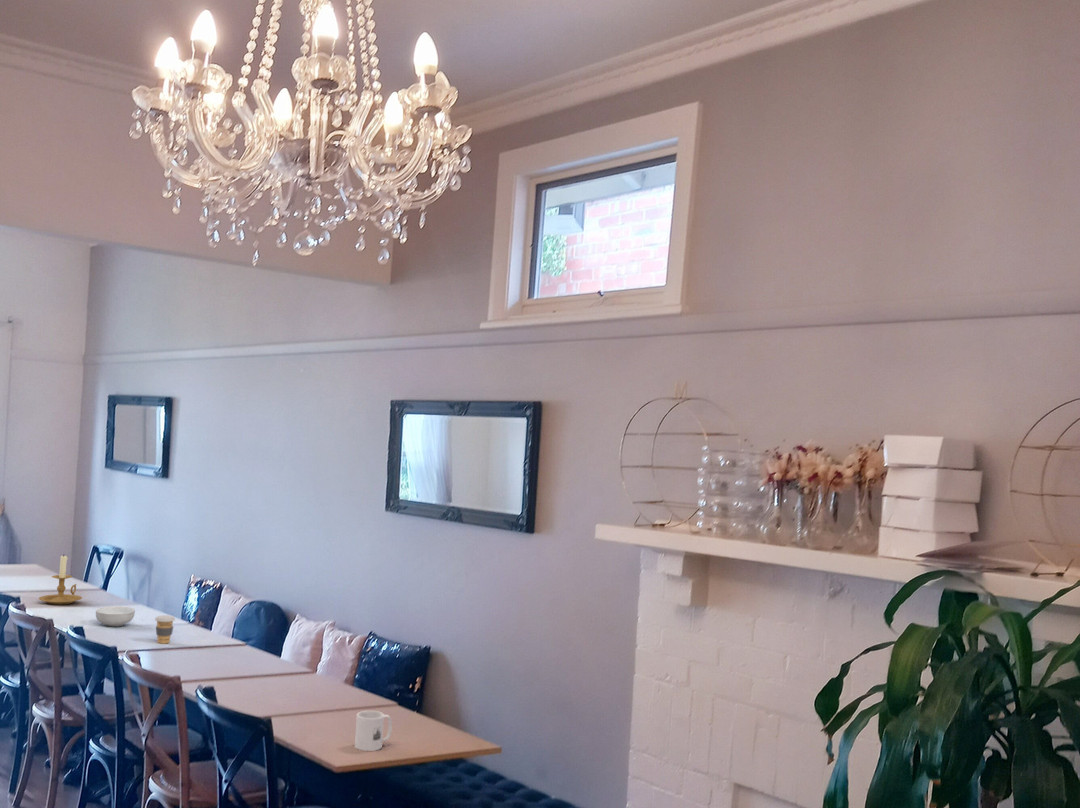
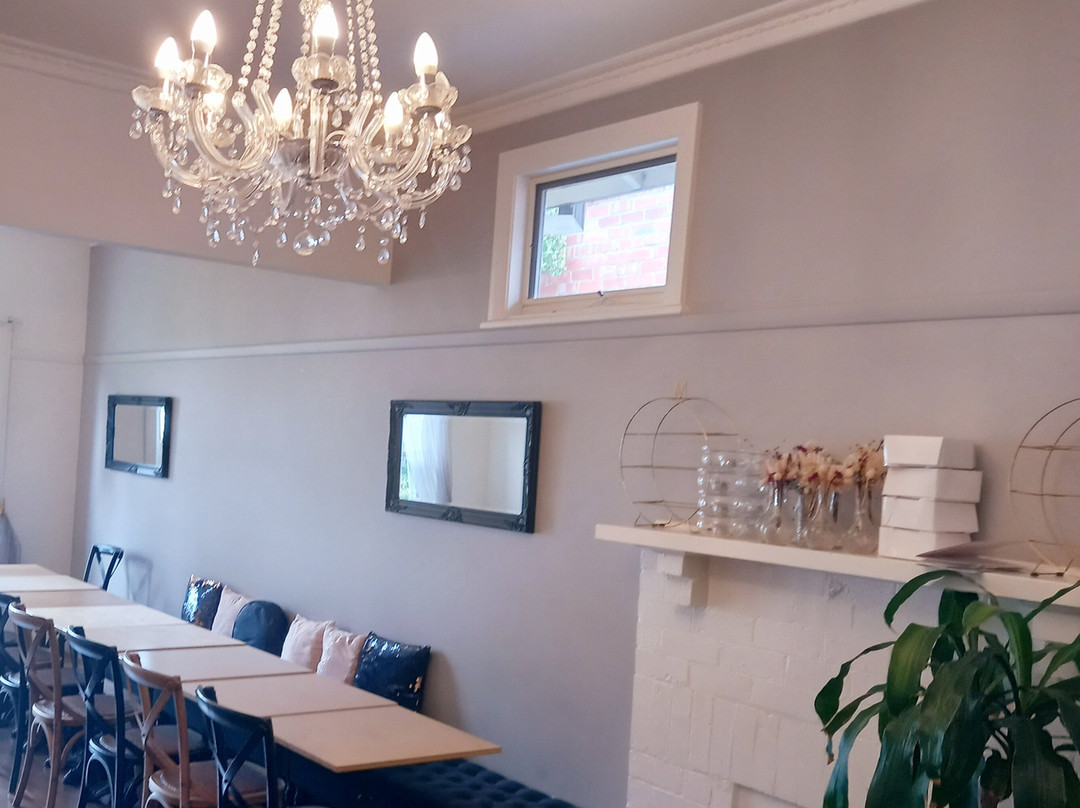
- coffee cup (164, 629)
- candle holder (62, 578)
- mug (374, 729)
- cereal bowl (115, 617)
